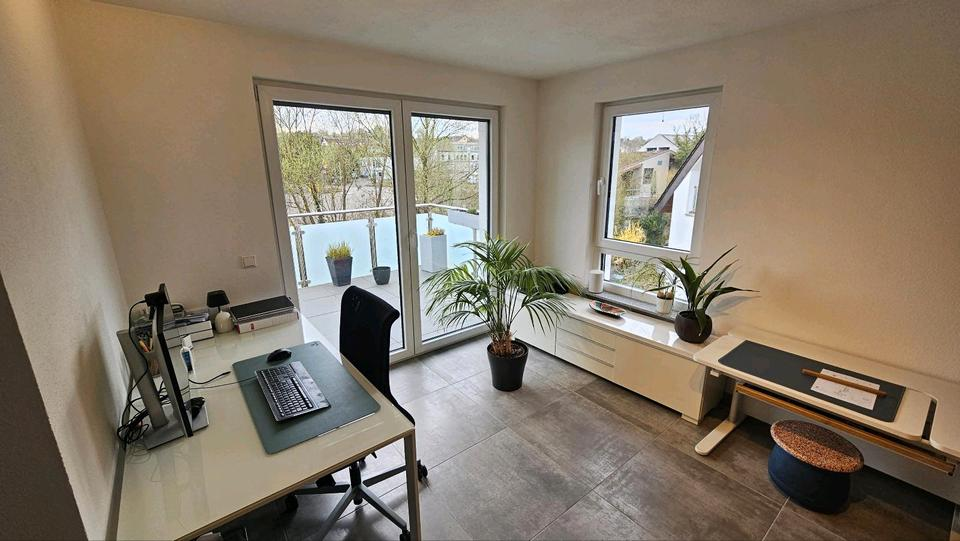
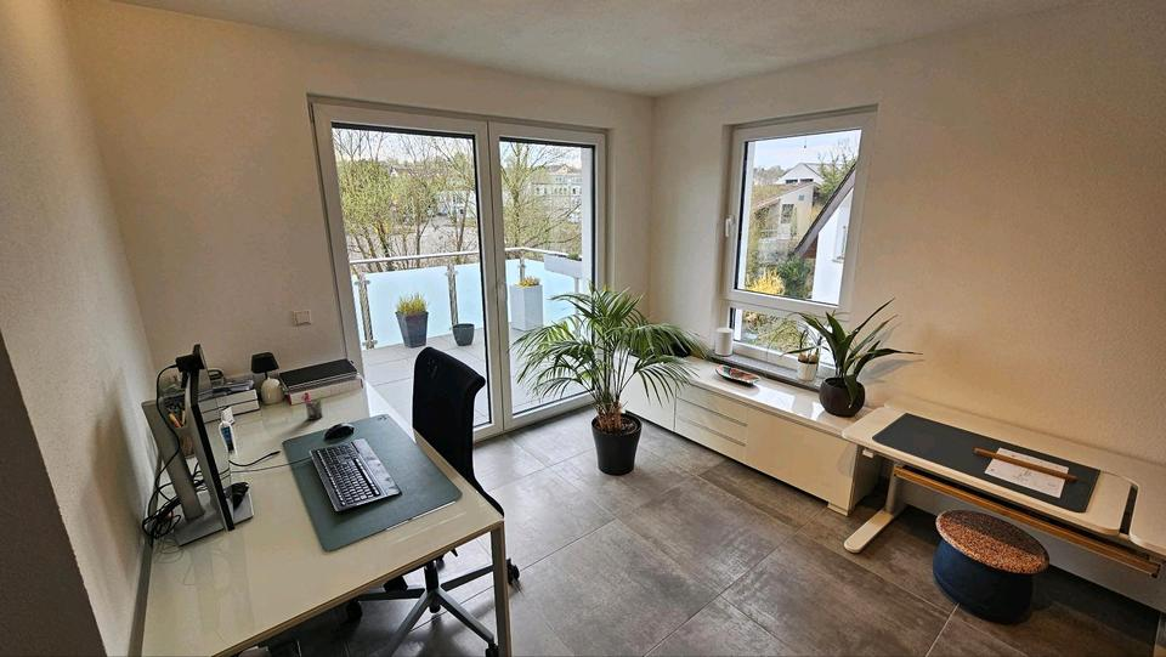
+ pen holder (315, 404)
